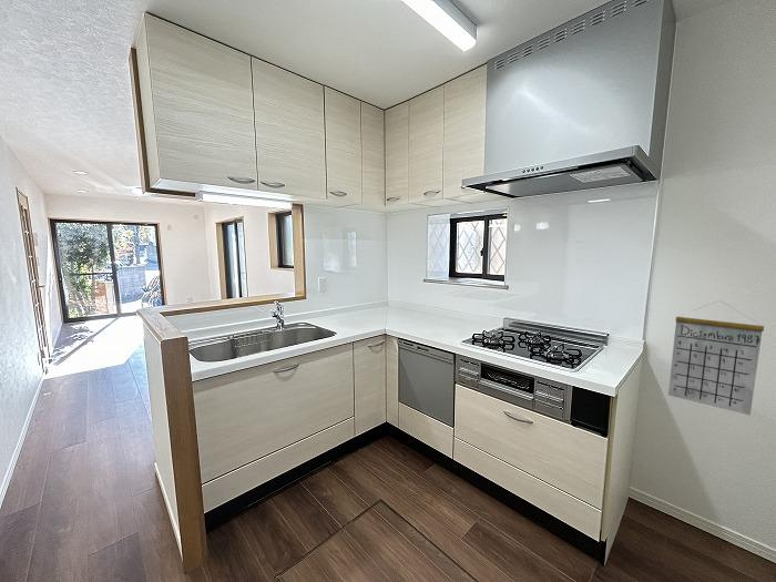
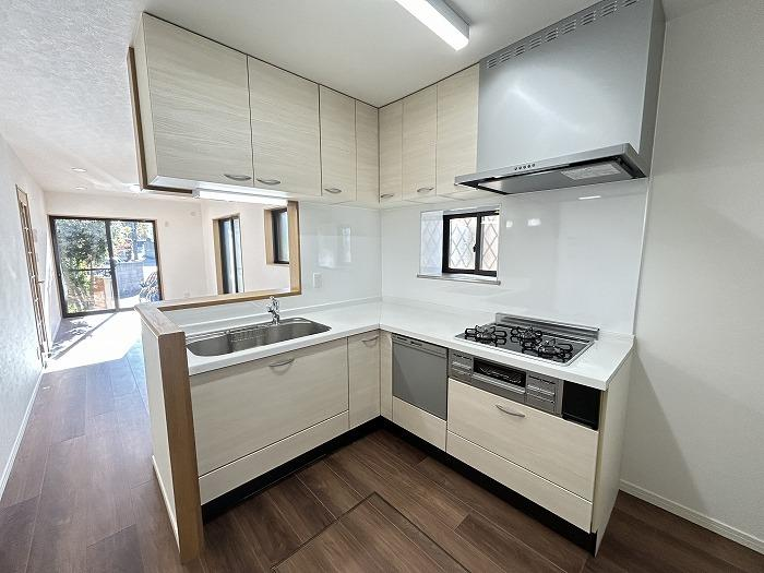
- calendar (713, 353)
